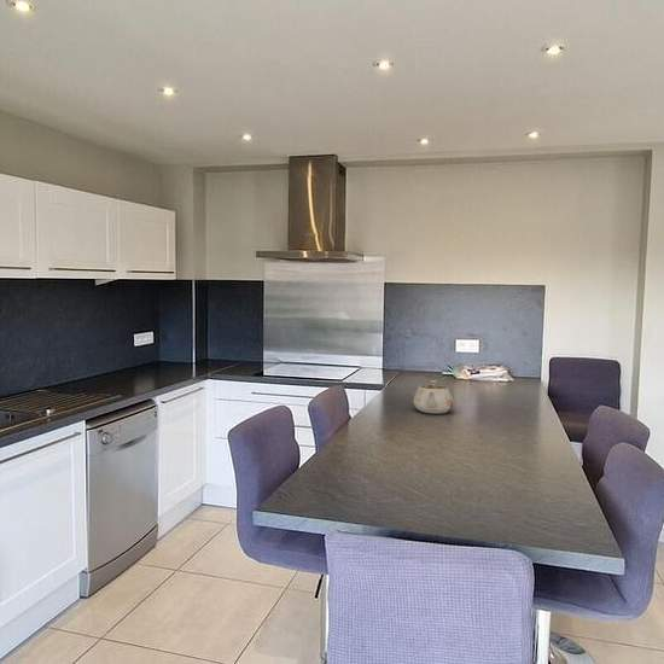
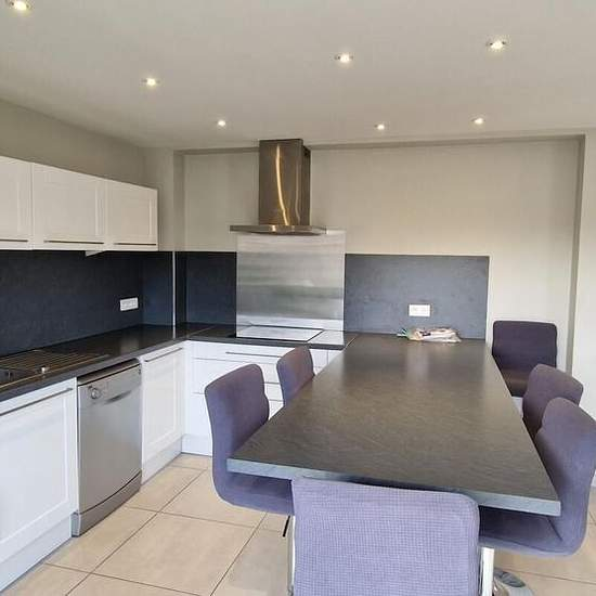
- teapot (432, 396)
